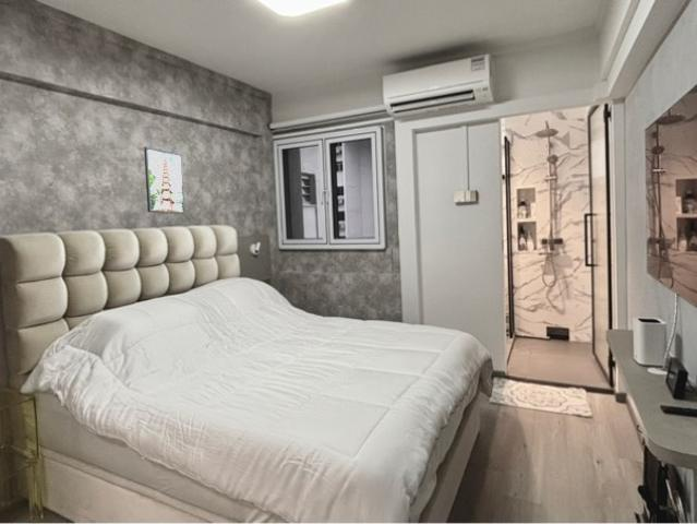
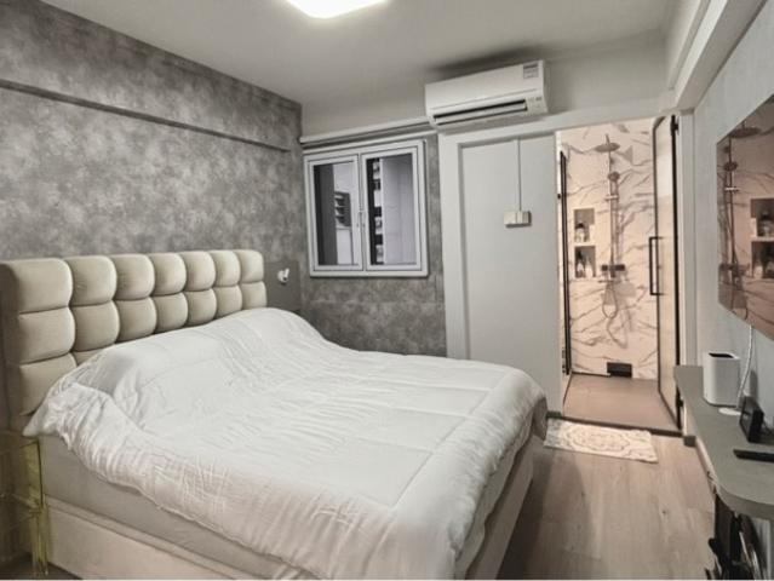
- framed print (165, 181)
